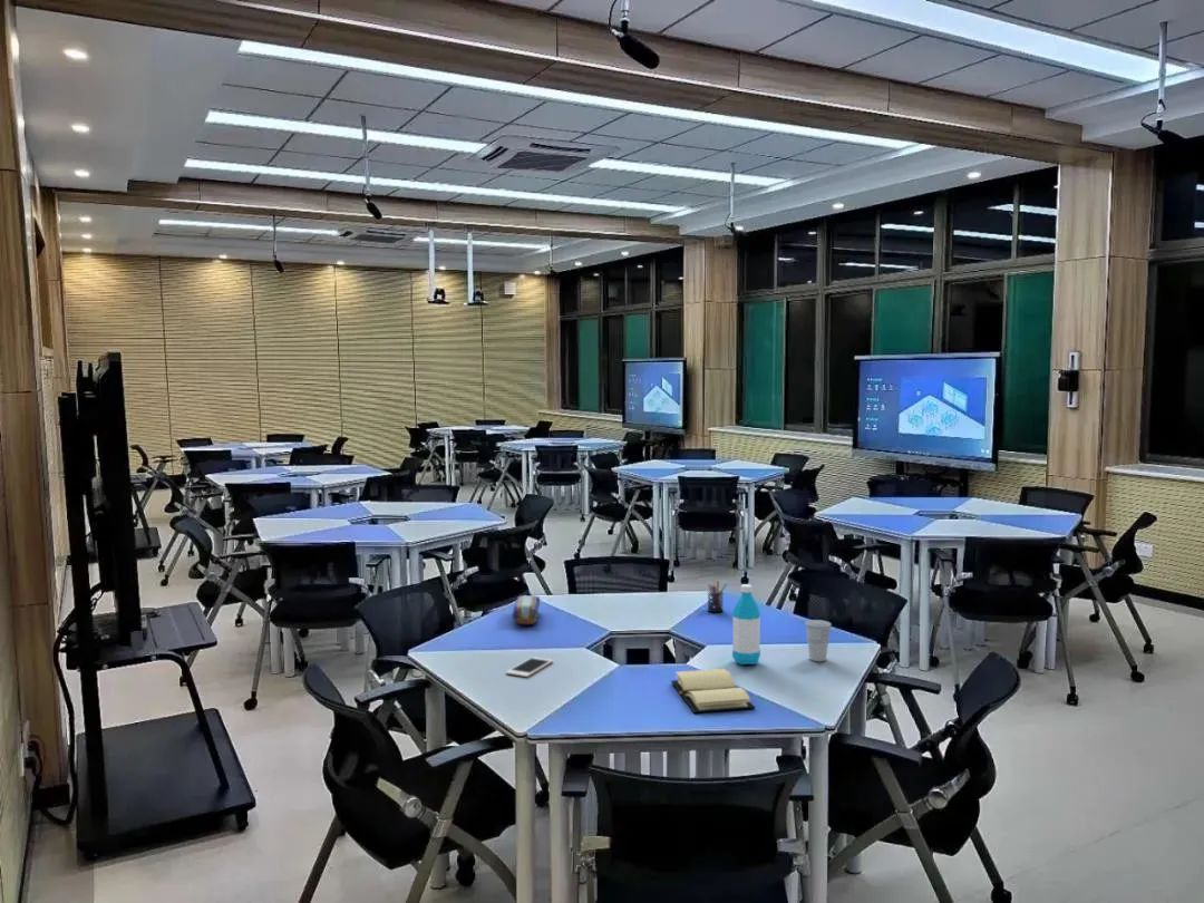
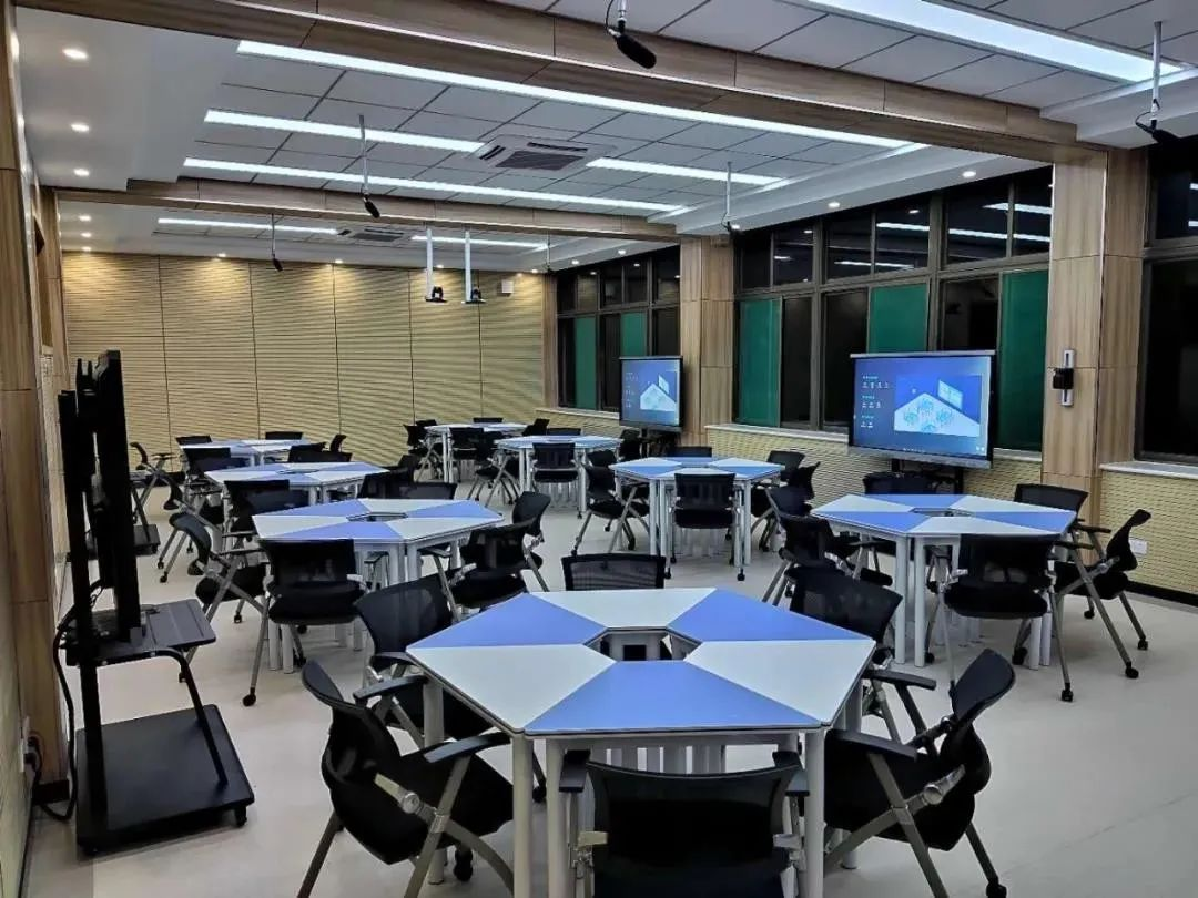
- water bottle (746, 623)
- cell phone (530, 666)
- book (709, 688)
- pencil case (526, 609)
- cup (817, 640)
- pen holder (717, 594)
